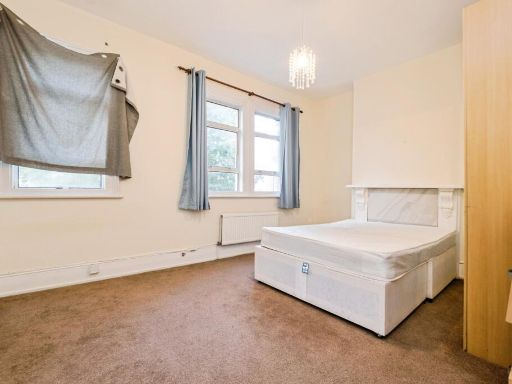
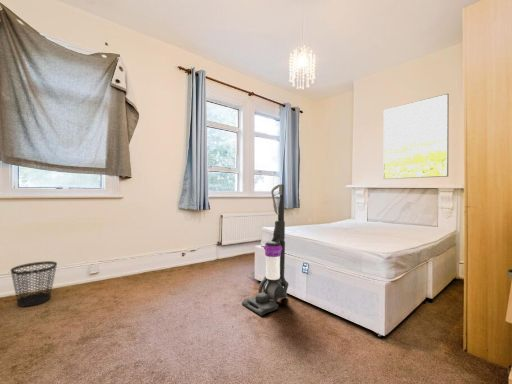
+ vacuum cleaner (270, 243)
+ wastebasket (34, 283)
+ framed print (413, 140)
